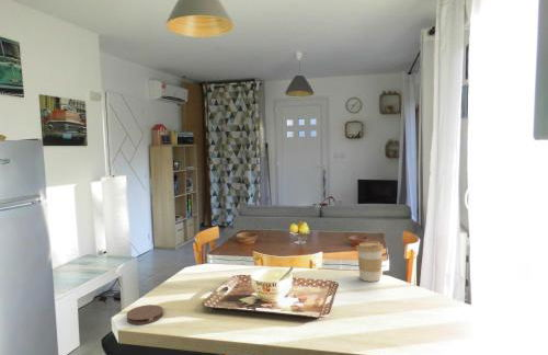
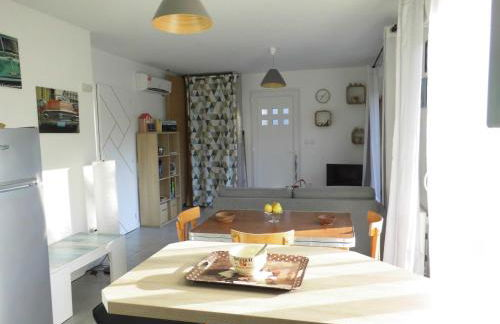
- coaster (145, 313)
- coffee cup (369, 260)
